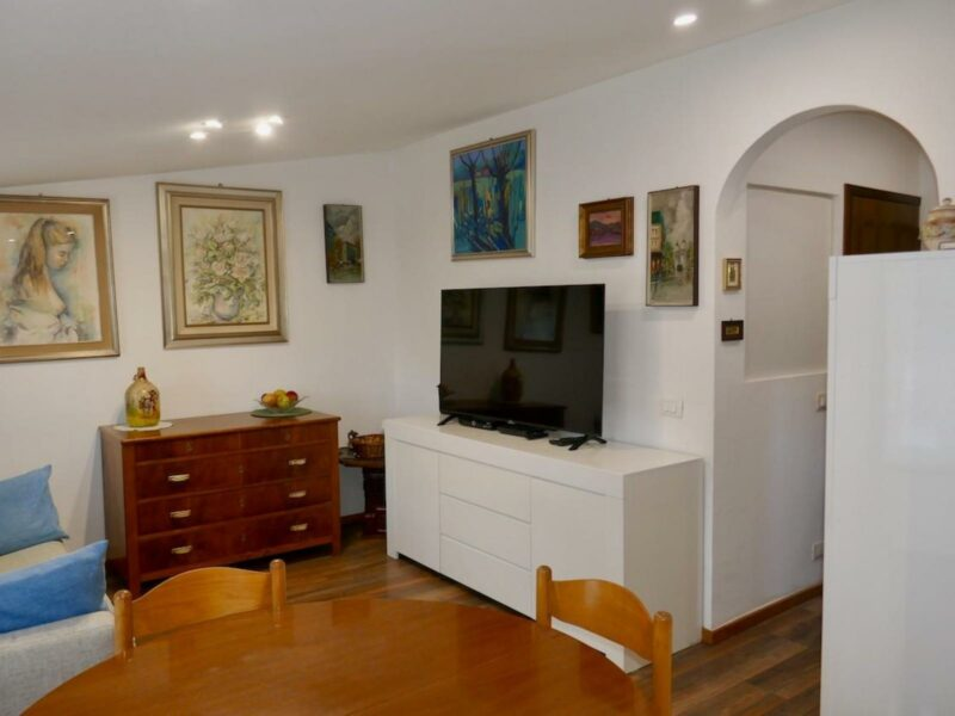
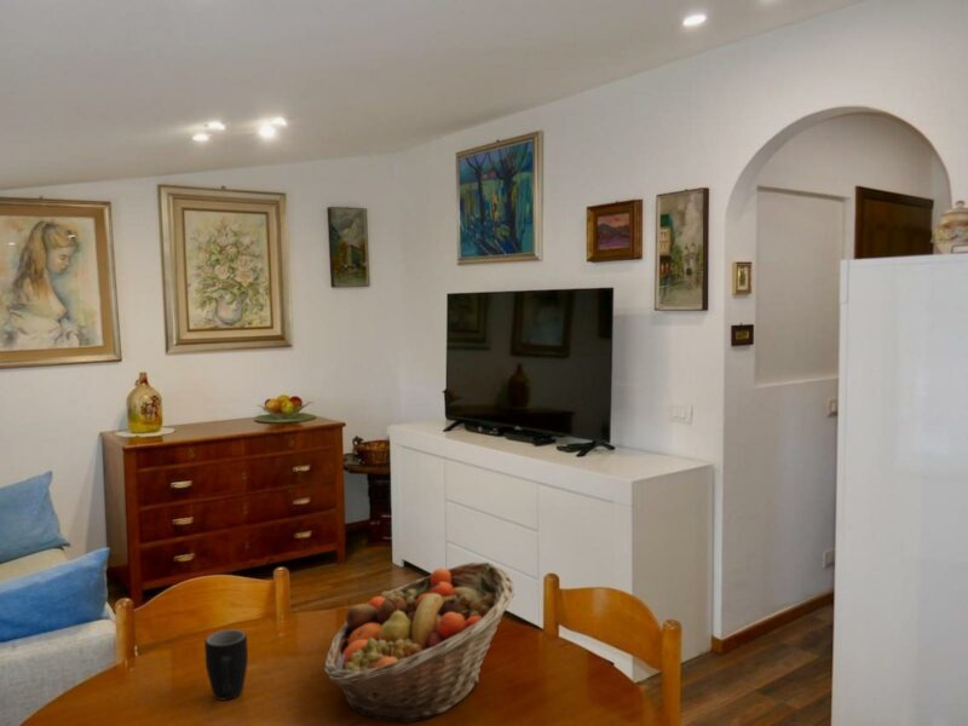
+ fruit basket (421, 633)
+ mug (226, 669)
